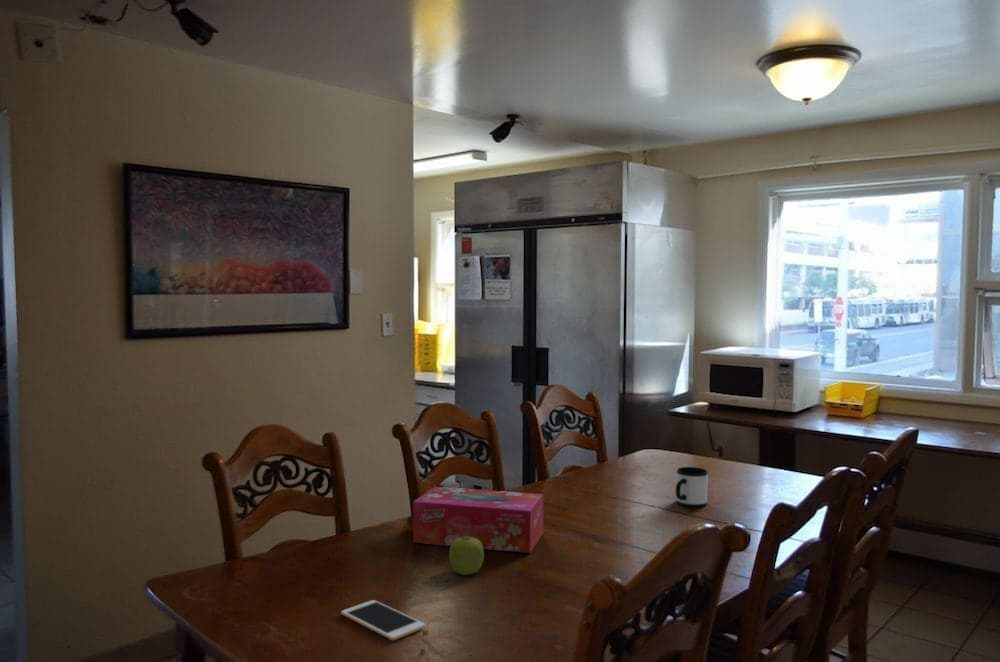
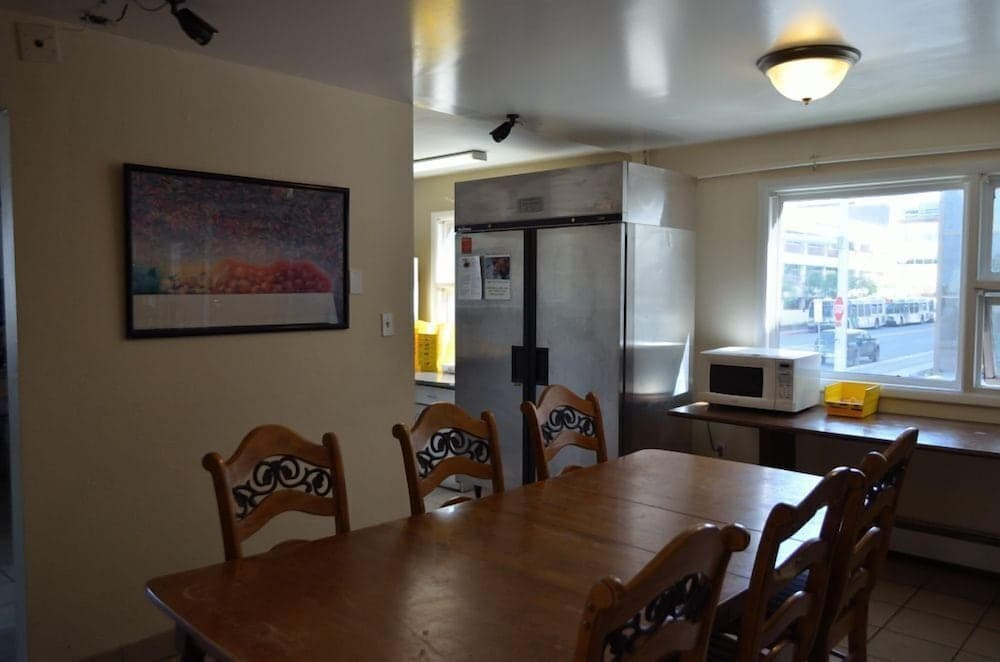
- cell phone (382, 619)
- mug (688, 487)
- fruit (466, 553)
- tissue box (479, 517)
